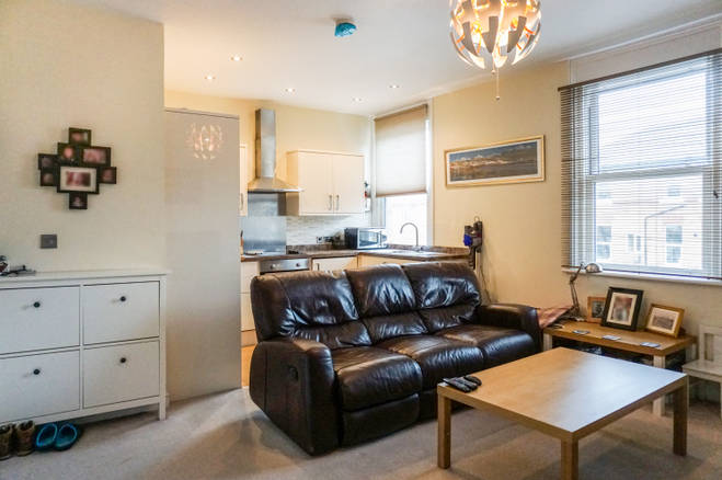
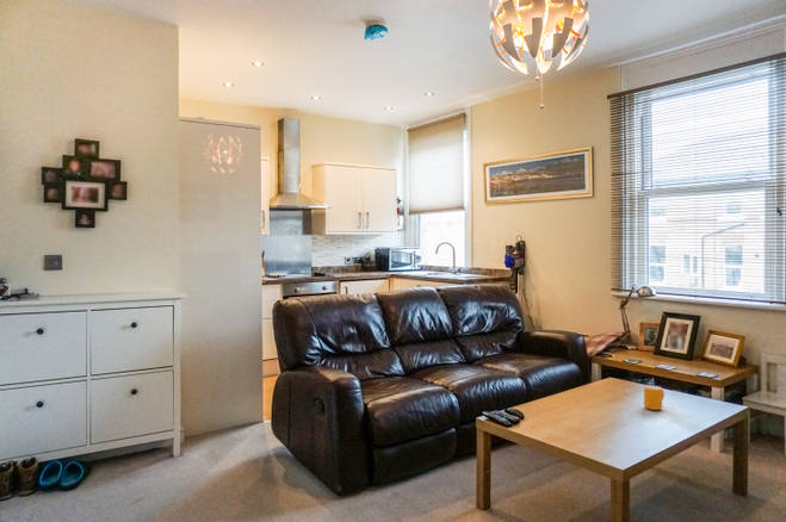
+ mug (655, 397)
